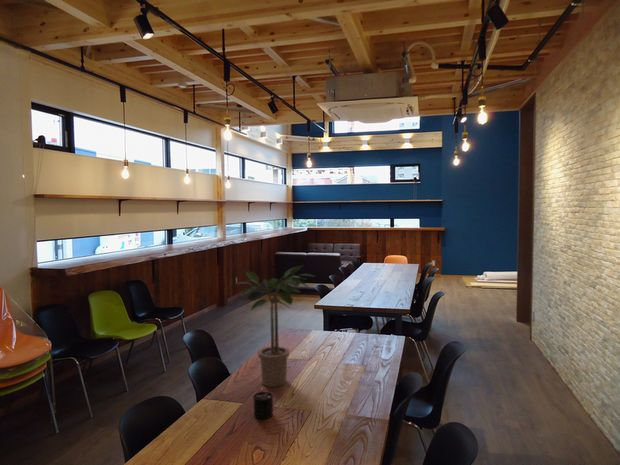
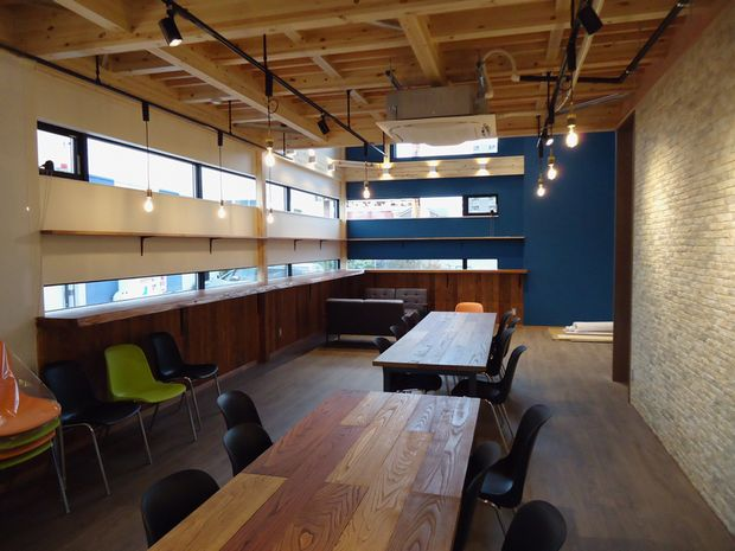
- potted plant (277, 321)
- candle (263, 400)
